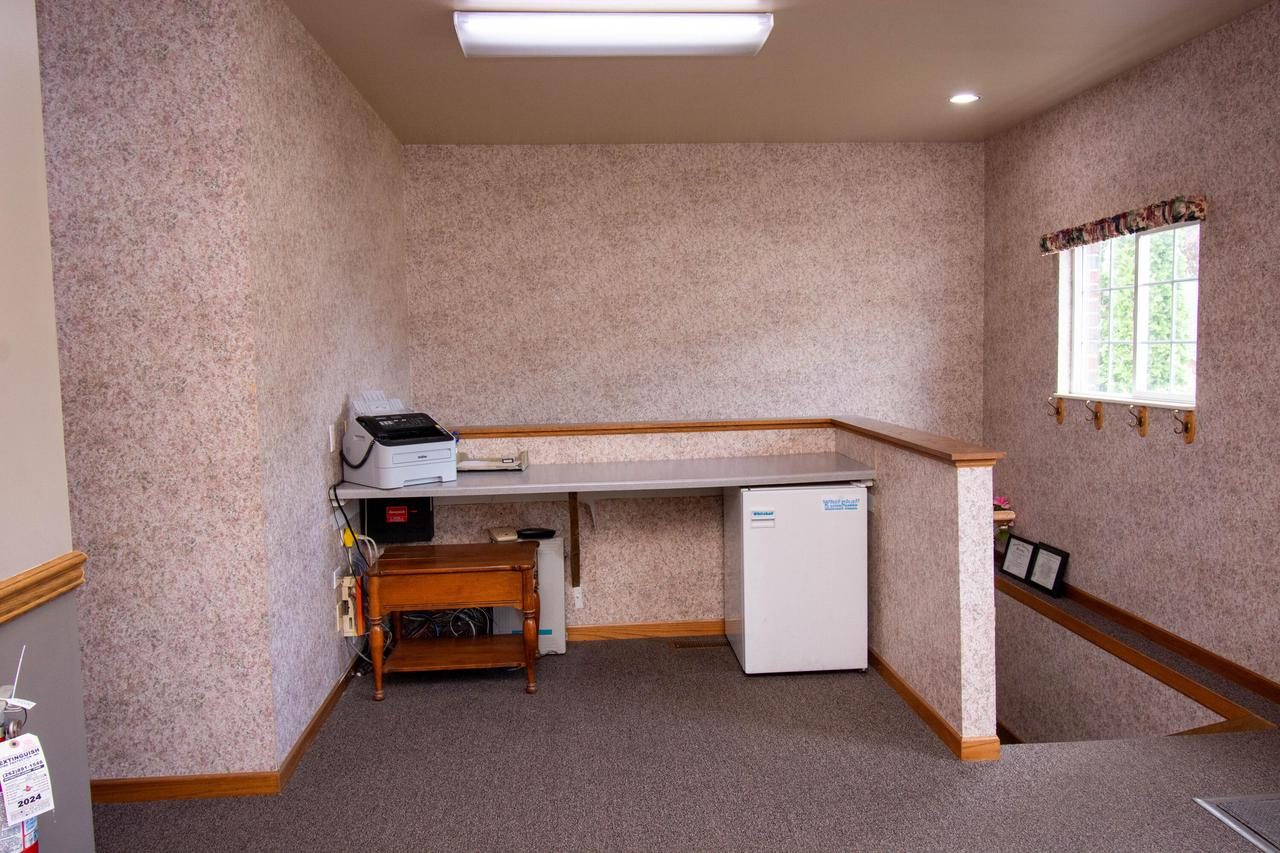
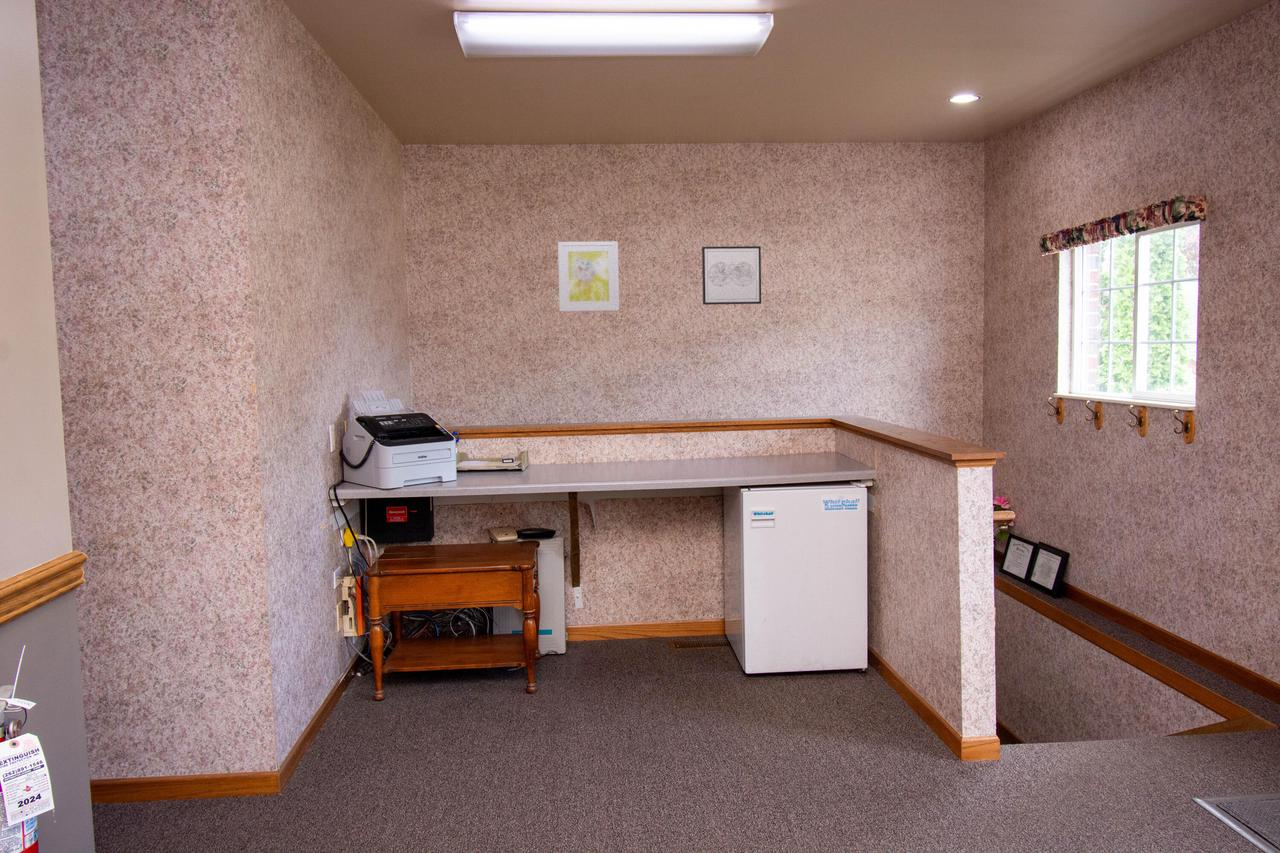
+ wall art (588, 276)
+ wall art (731, 275)
